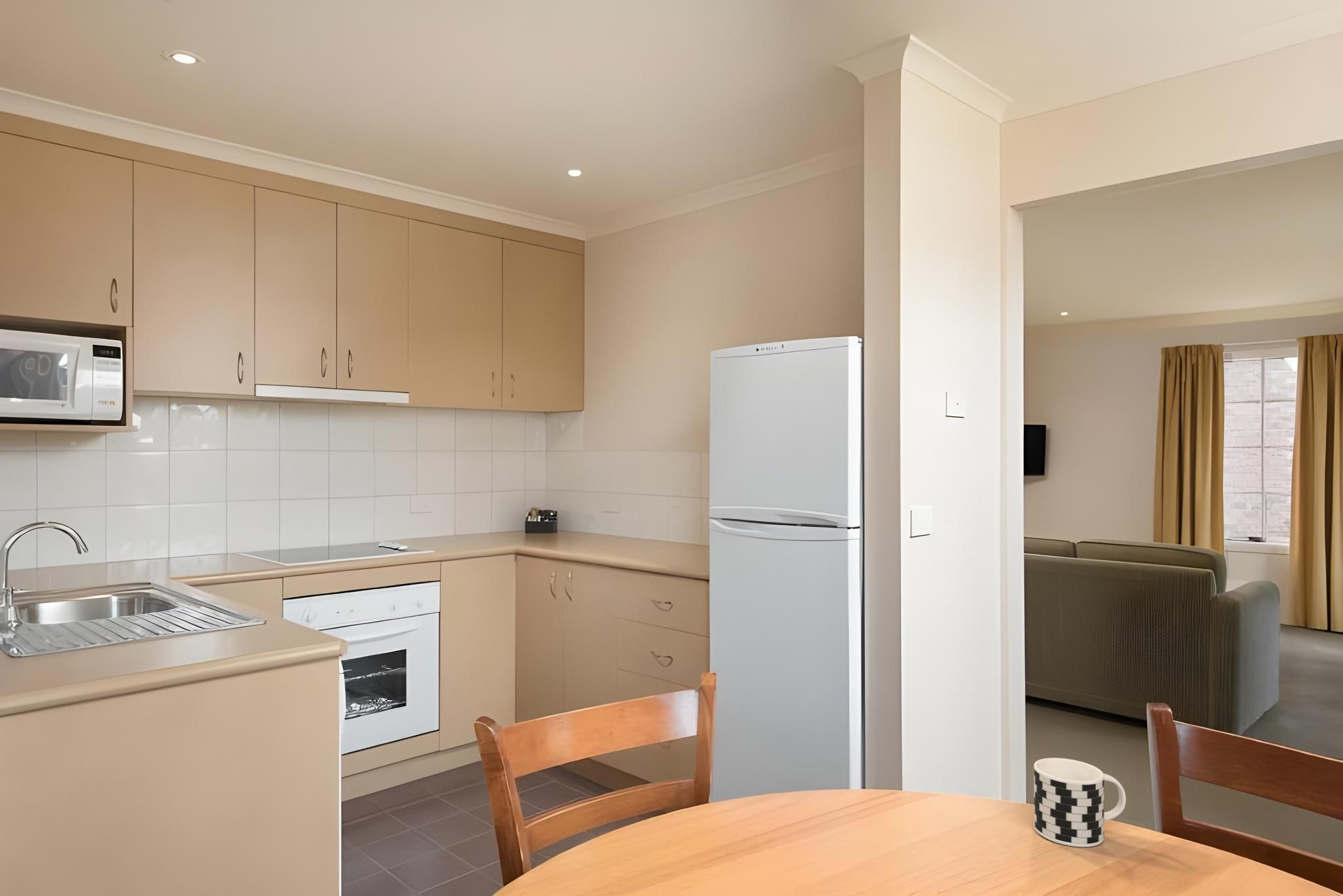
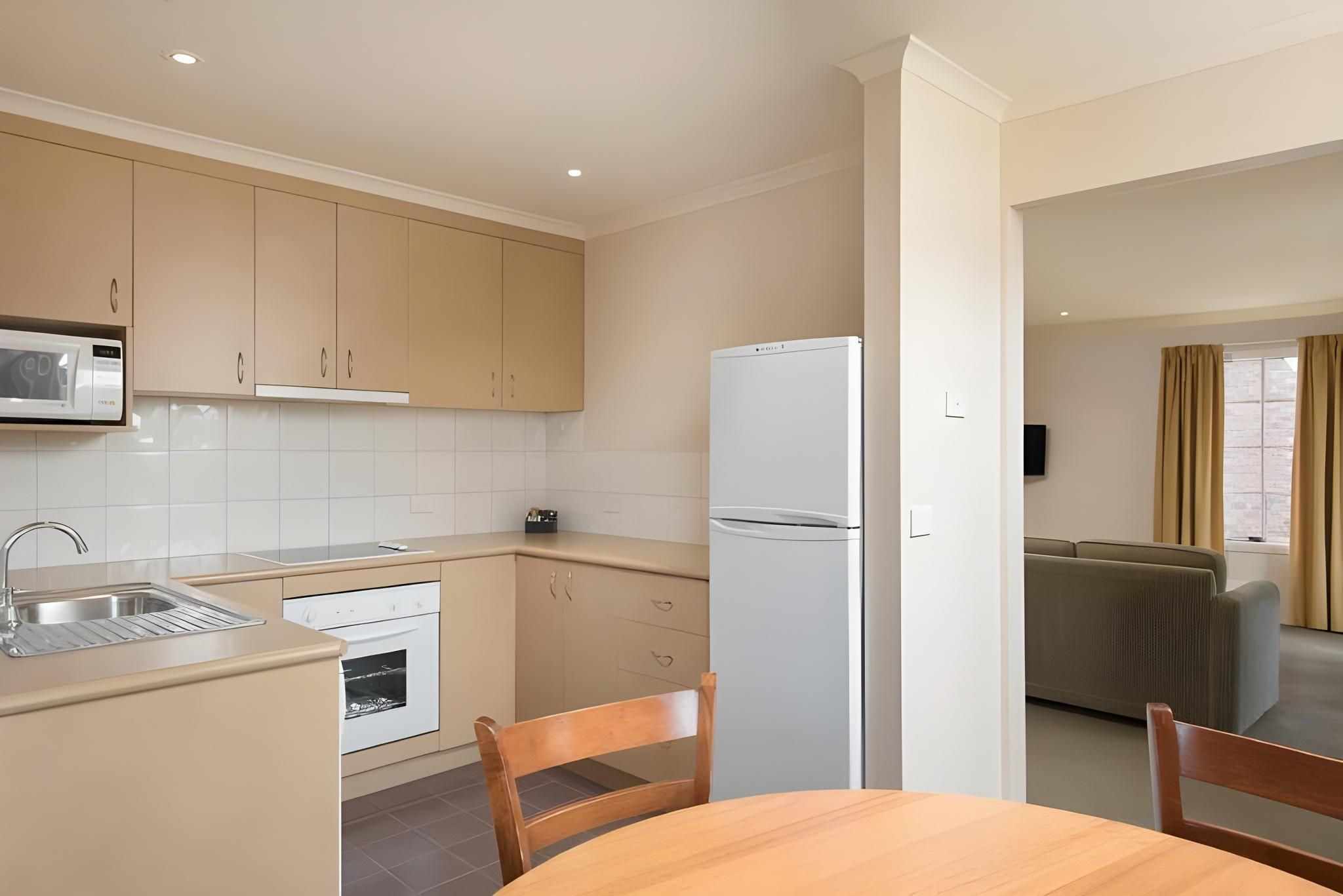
- cup (1079, 802)
